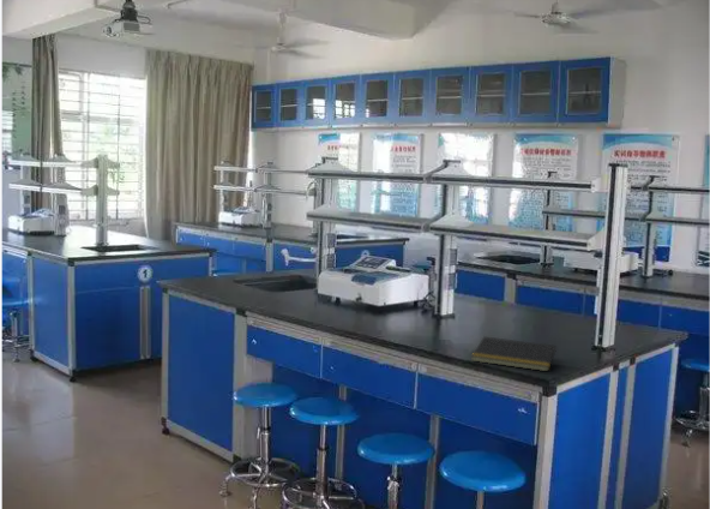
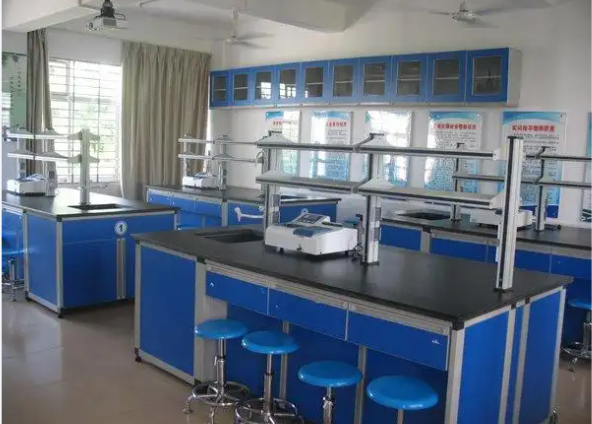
- notepad (513, 353)
